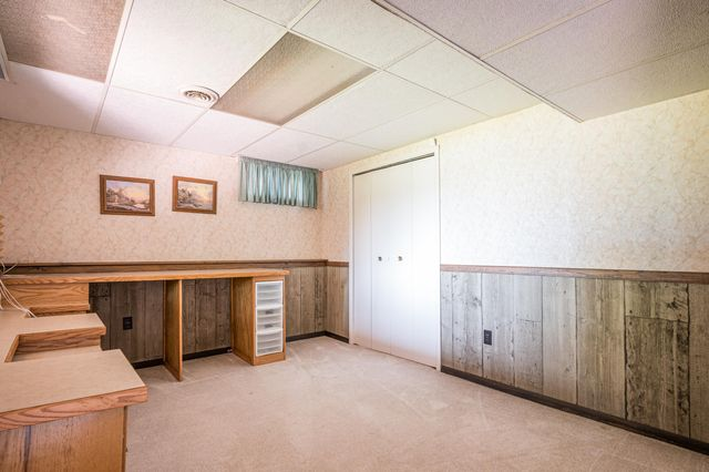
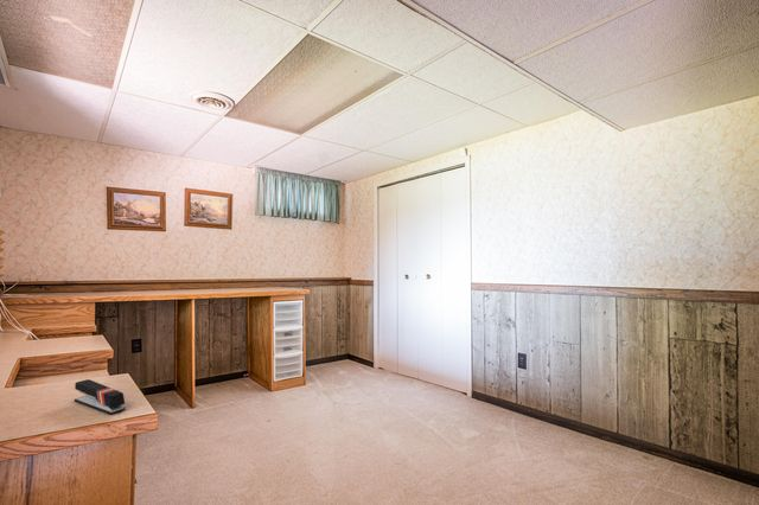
+ stapler (98, 395)
